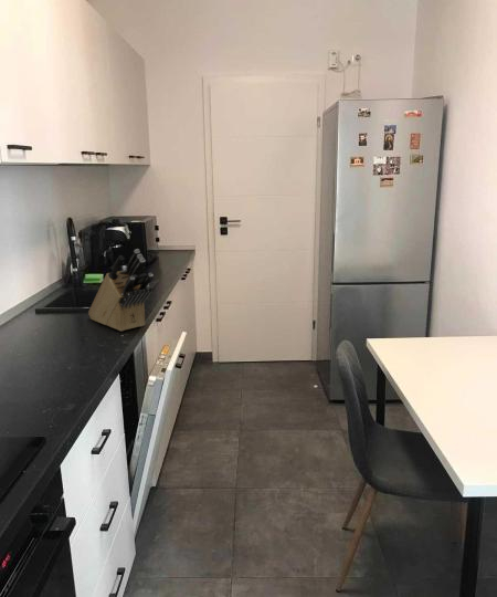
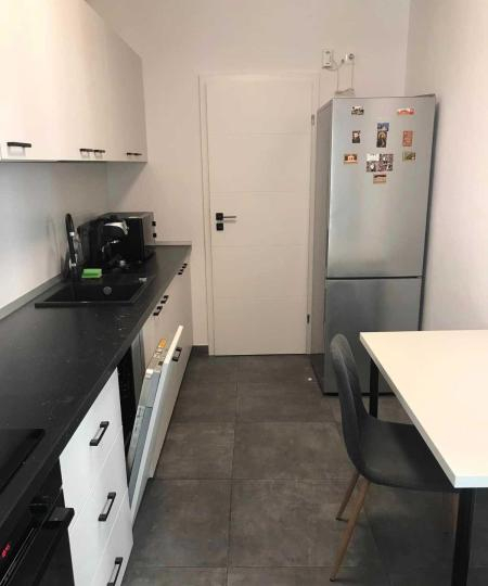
- knife block (119, 286)
